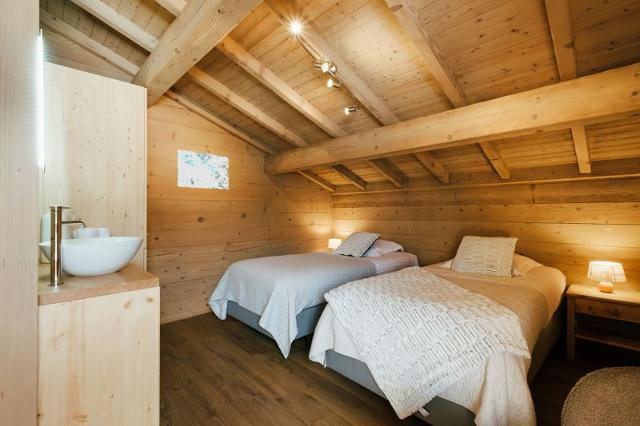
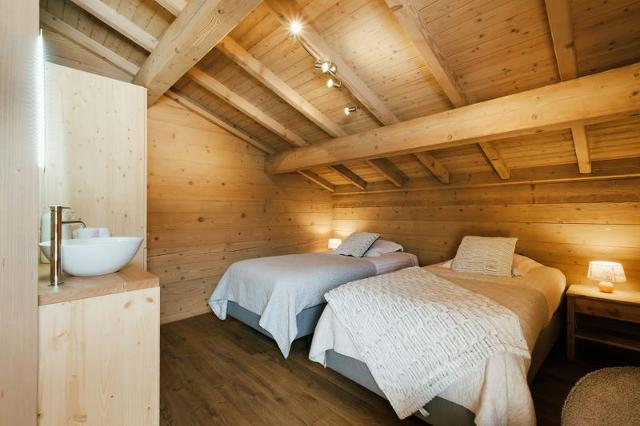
- wall art (204, 170)
